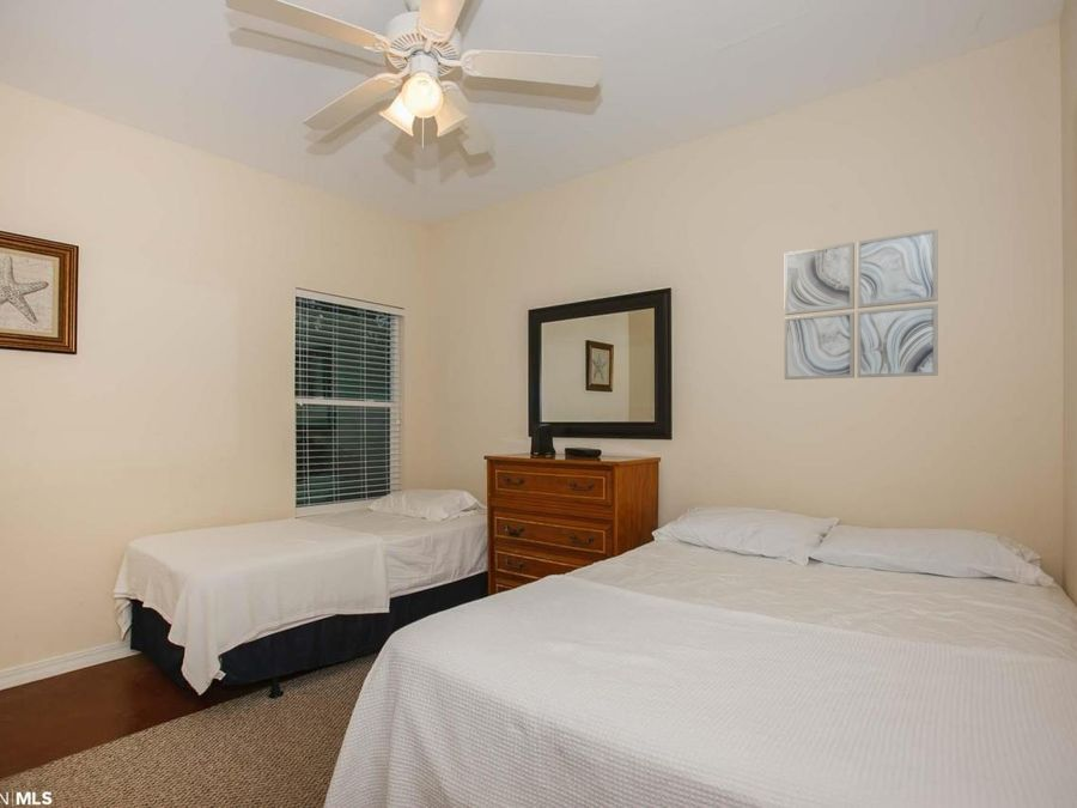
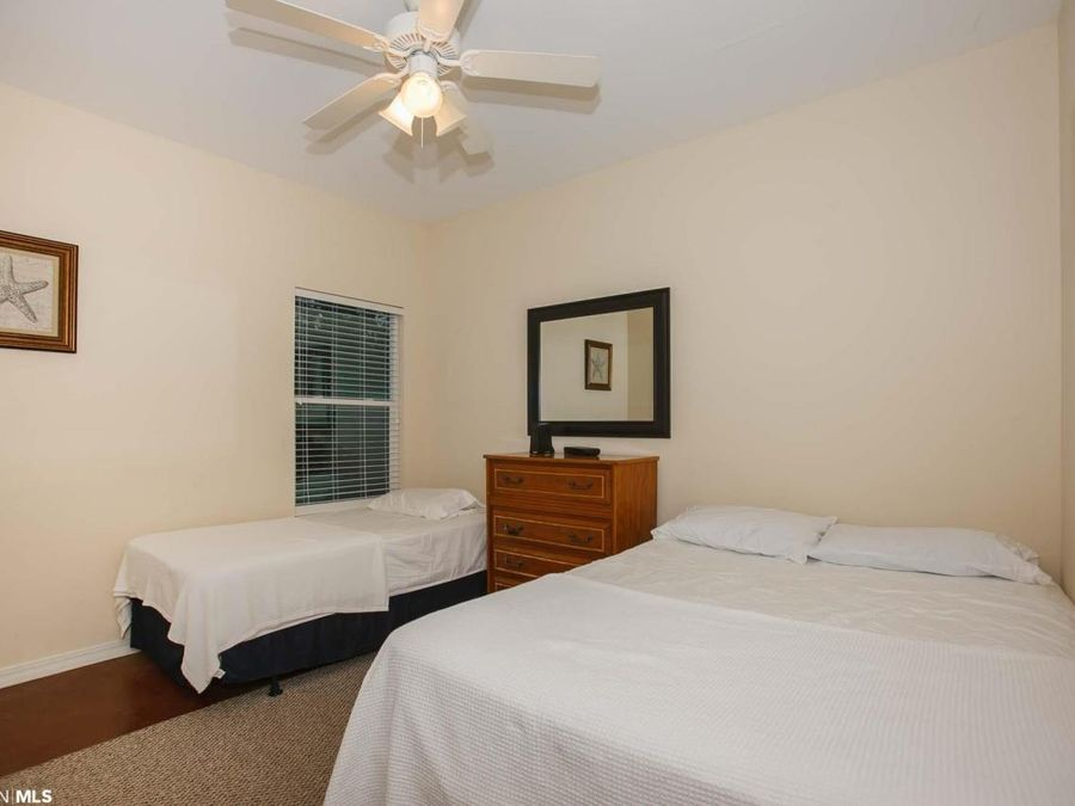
- wall art (857, 311)
